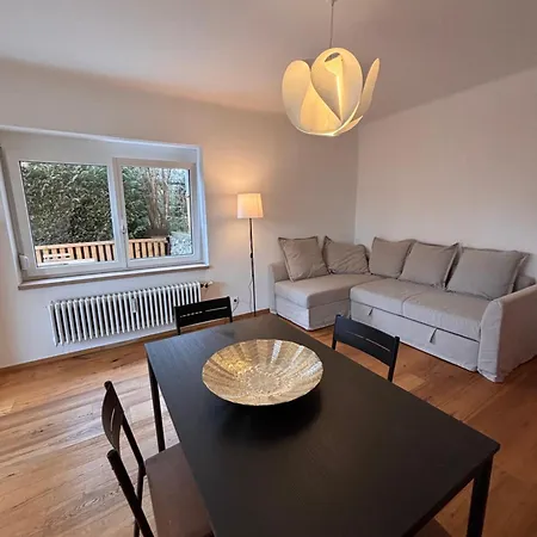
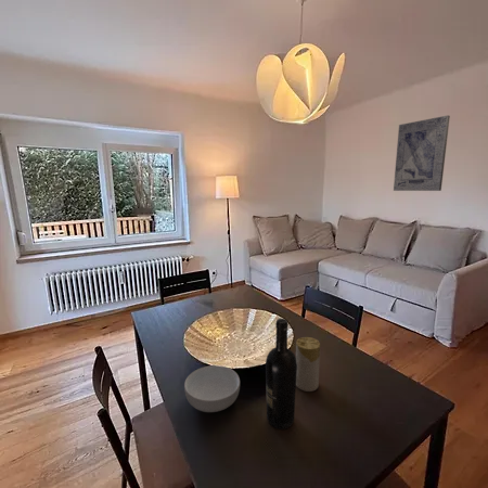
+ wine bottle (281, 371)
+ cereal bowl (213, 390)
+ wall art (419, 156)
+ candle (307, 363)
